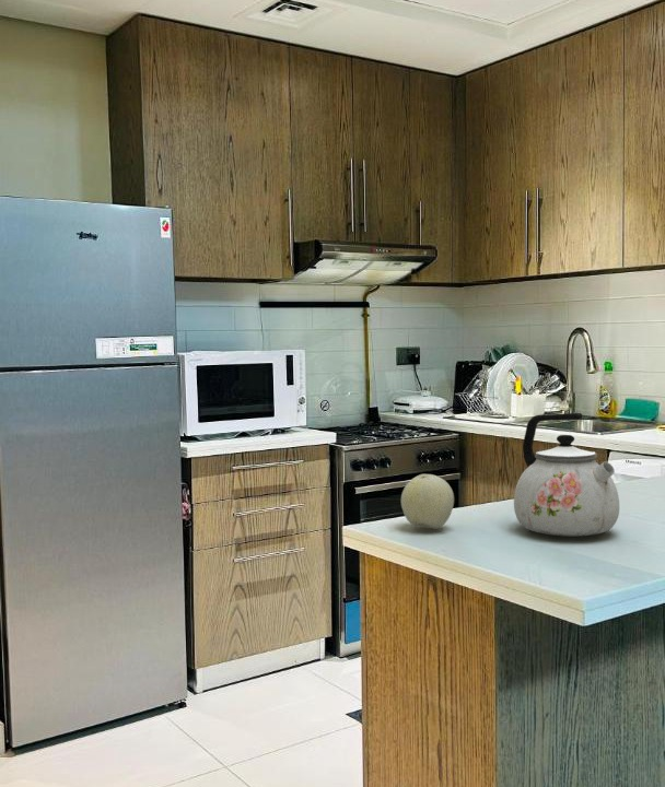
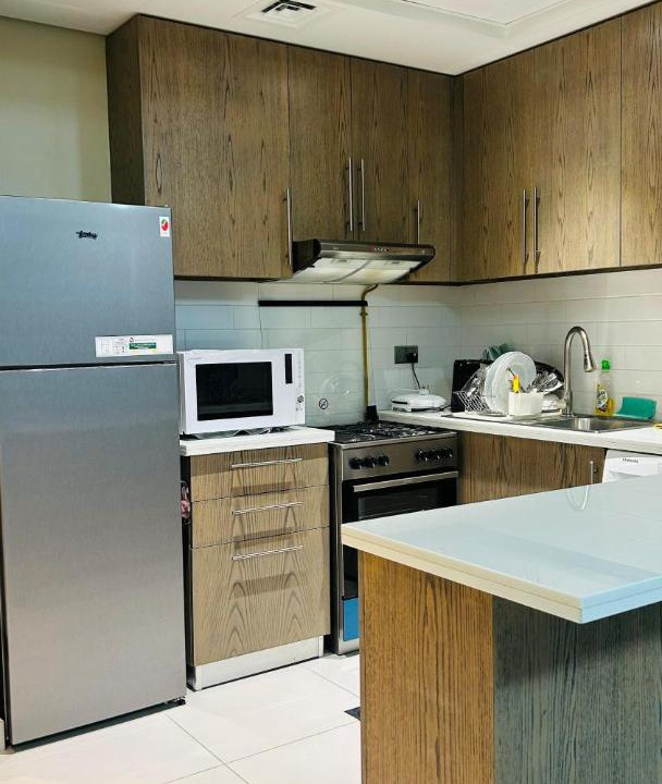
- kettle (567, 471)
- fruit (427, 501)
